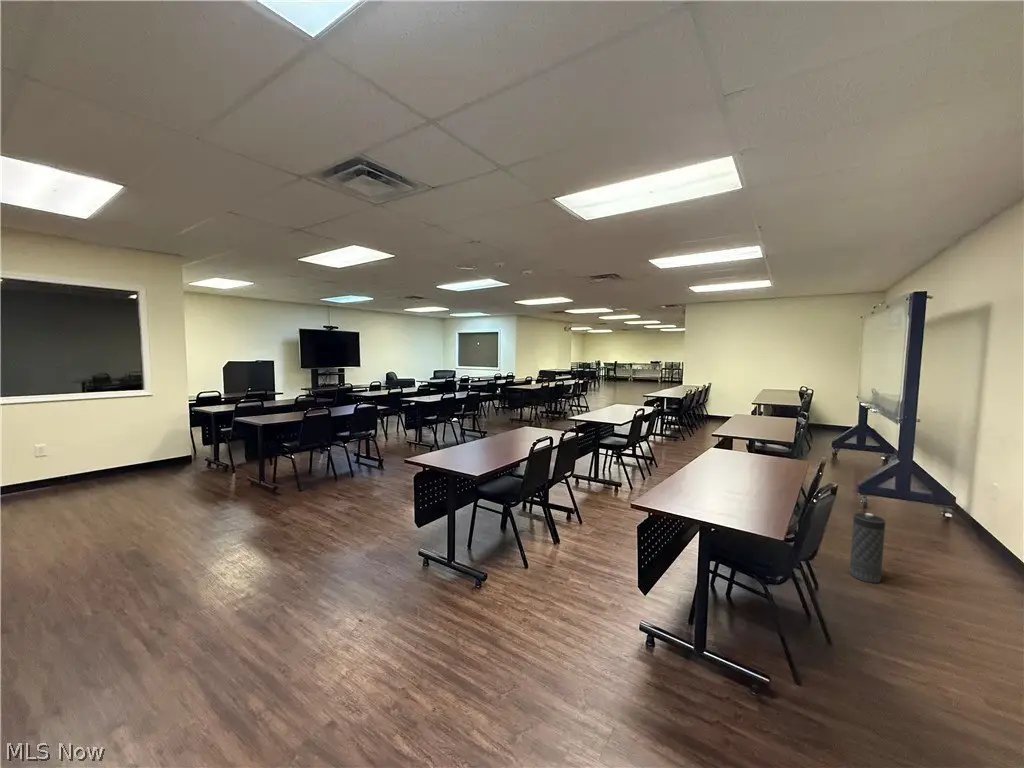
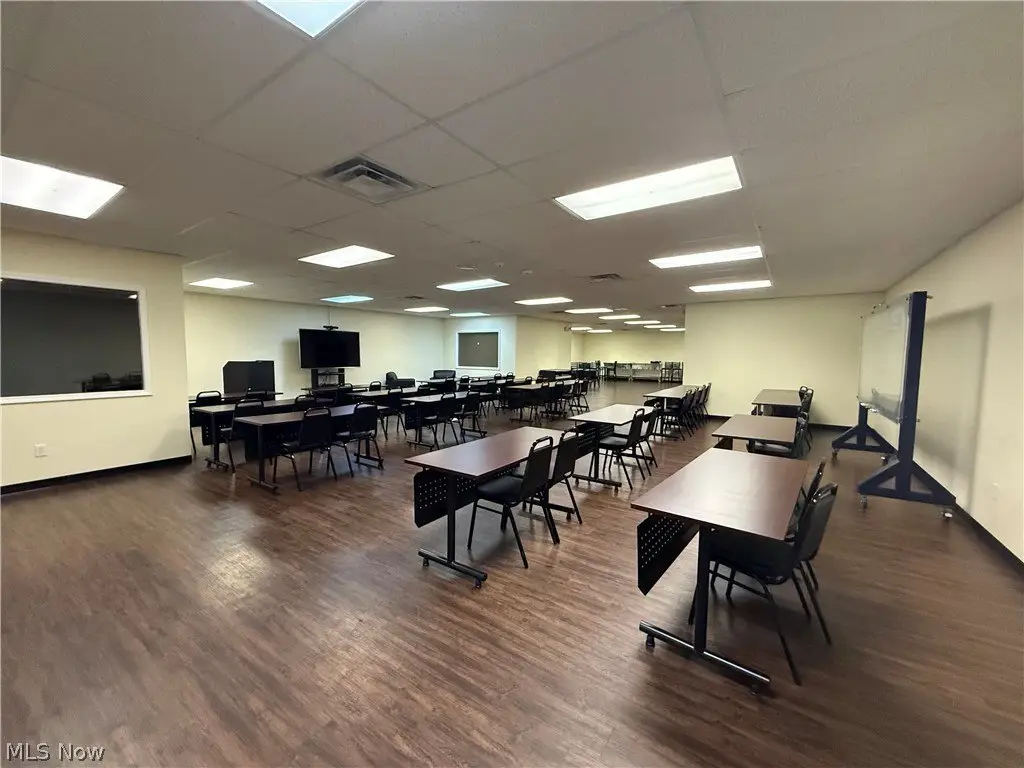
- canister (865, 543)
